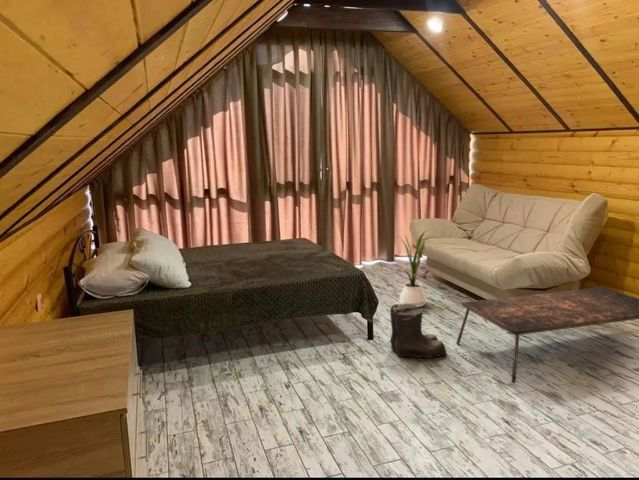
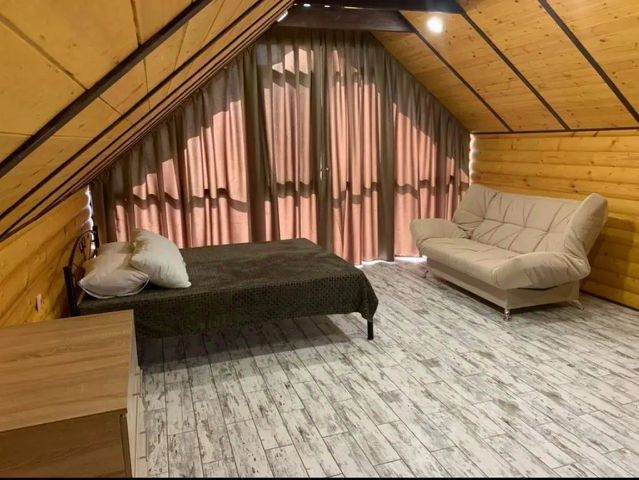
- coffee table (562, 328)
- house plant (414, 266)
- boots (417, 329)
